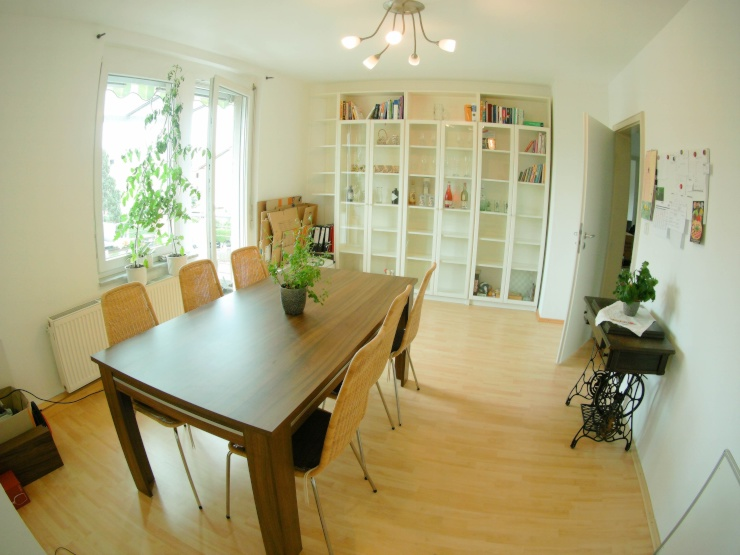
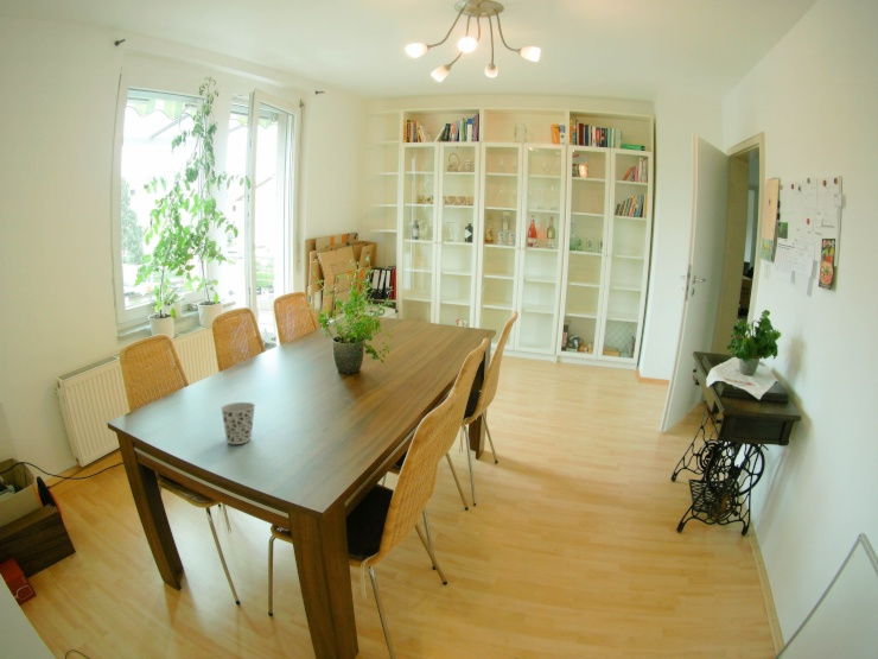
+ cup (238, 423)
